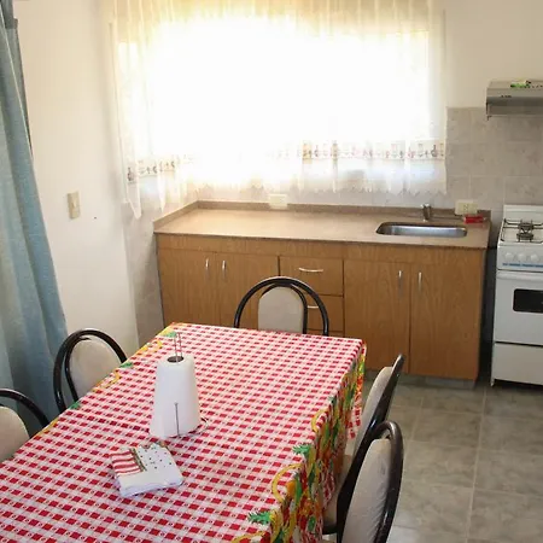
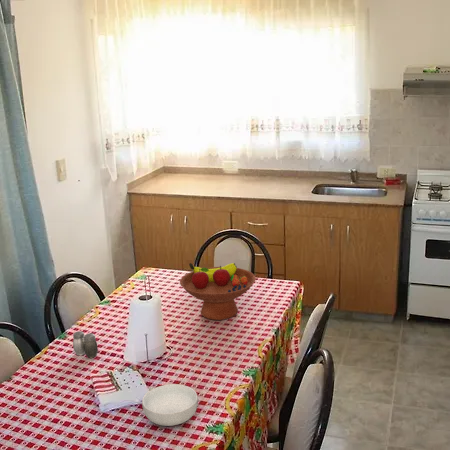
+ cereal bowl (170, 408)
+ fruit bowl (218, 289)
+ salt and pepper shaker (85, 344)
